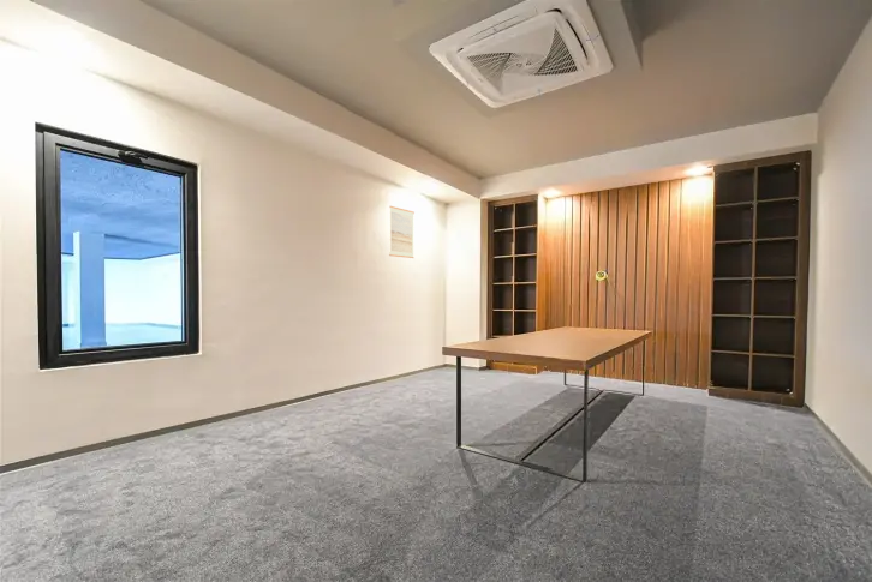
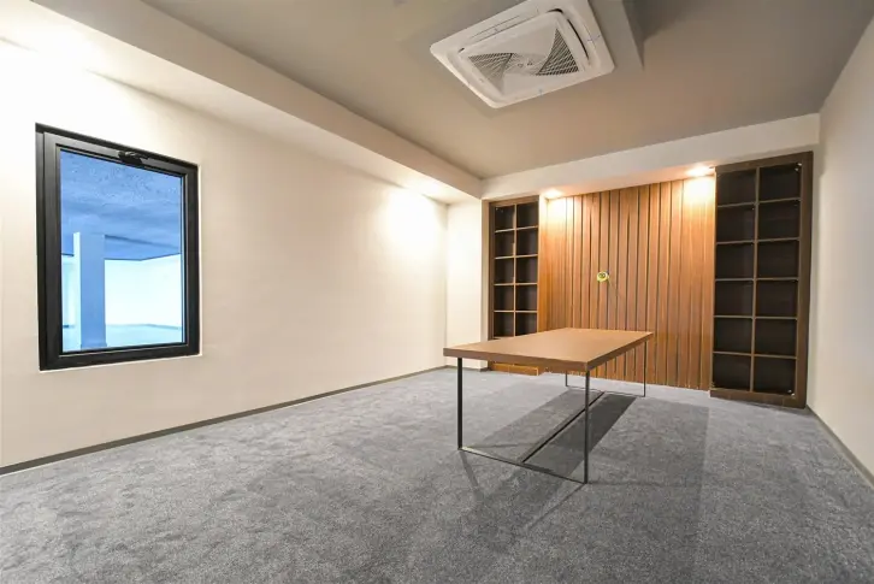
- wall art (401, 233)
